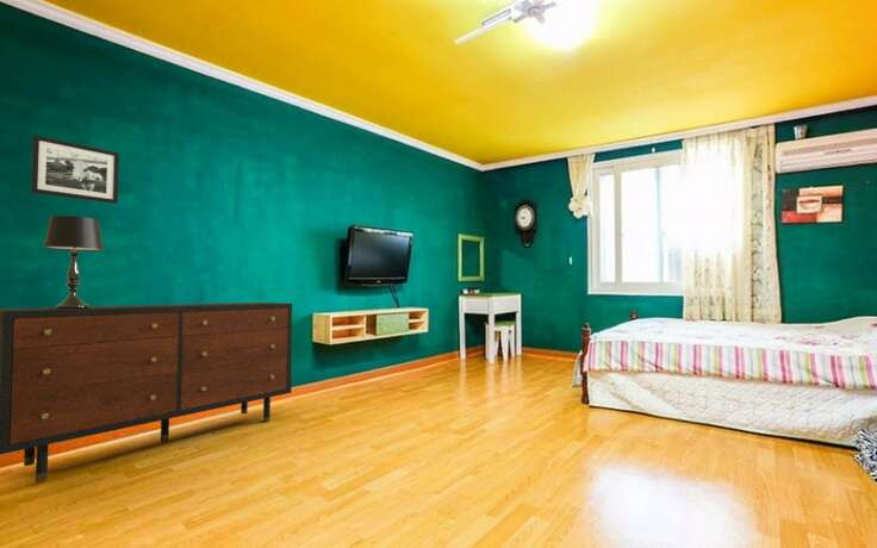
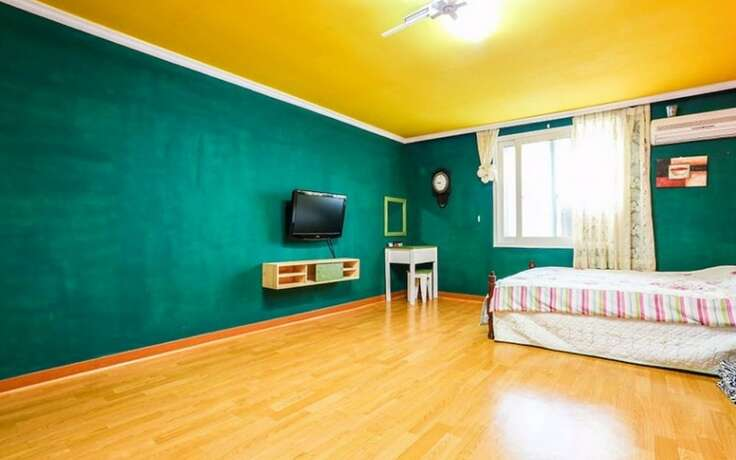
- dresser (166, 373)
- picture frame (77, 172)
- table lamp (74, 262)
